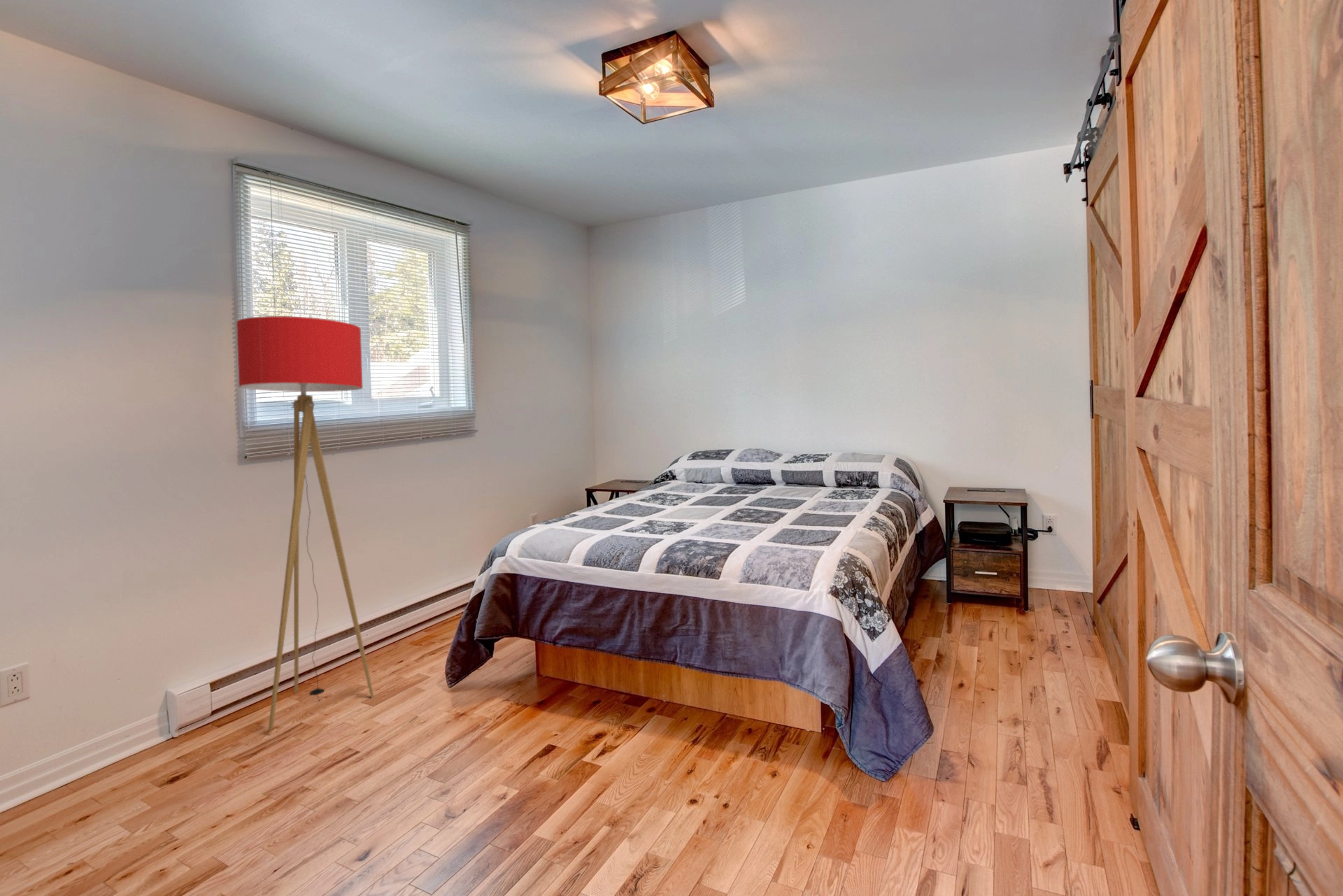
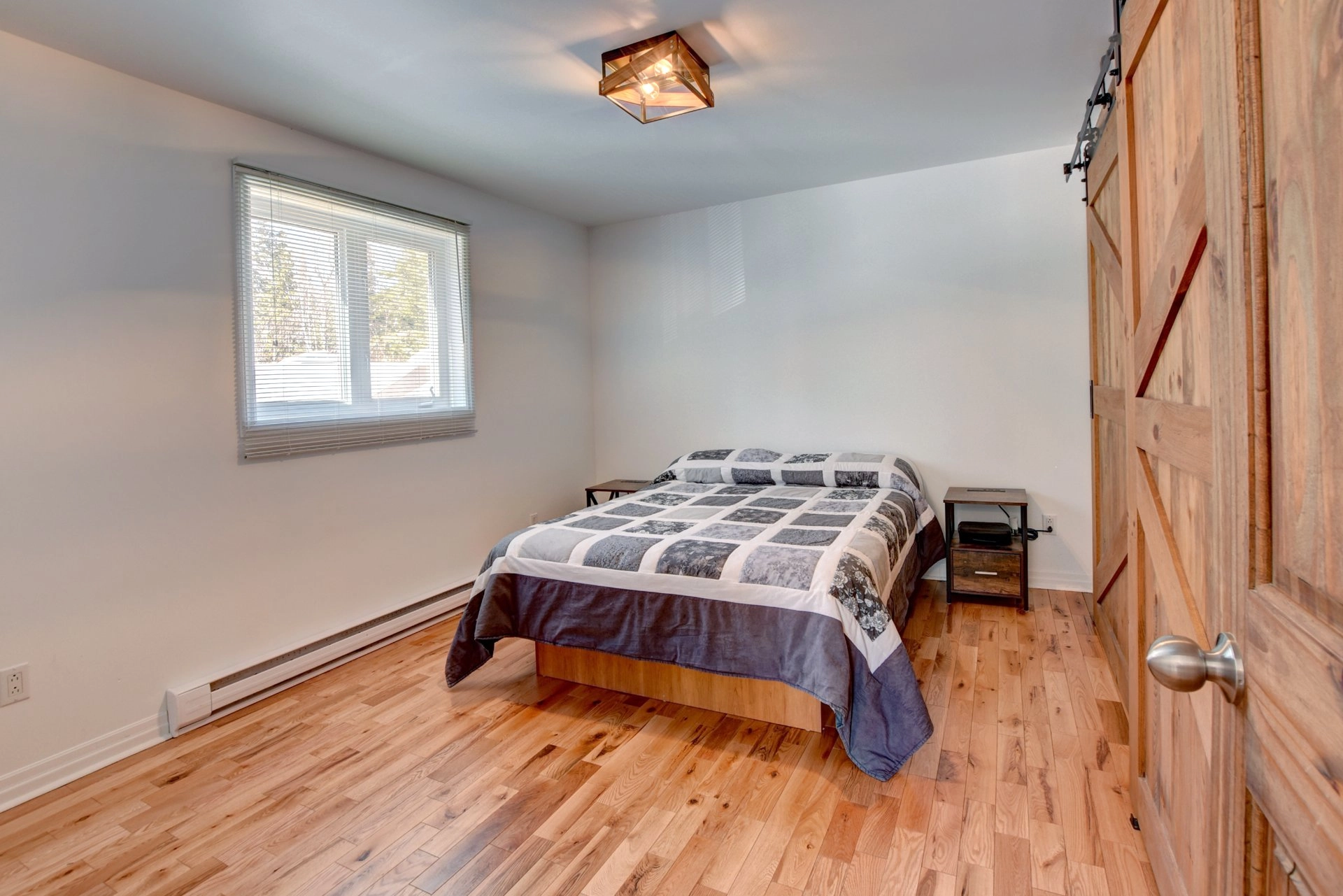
- floor lamp (309, 517)
